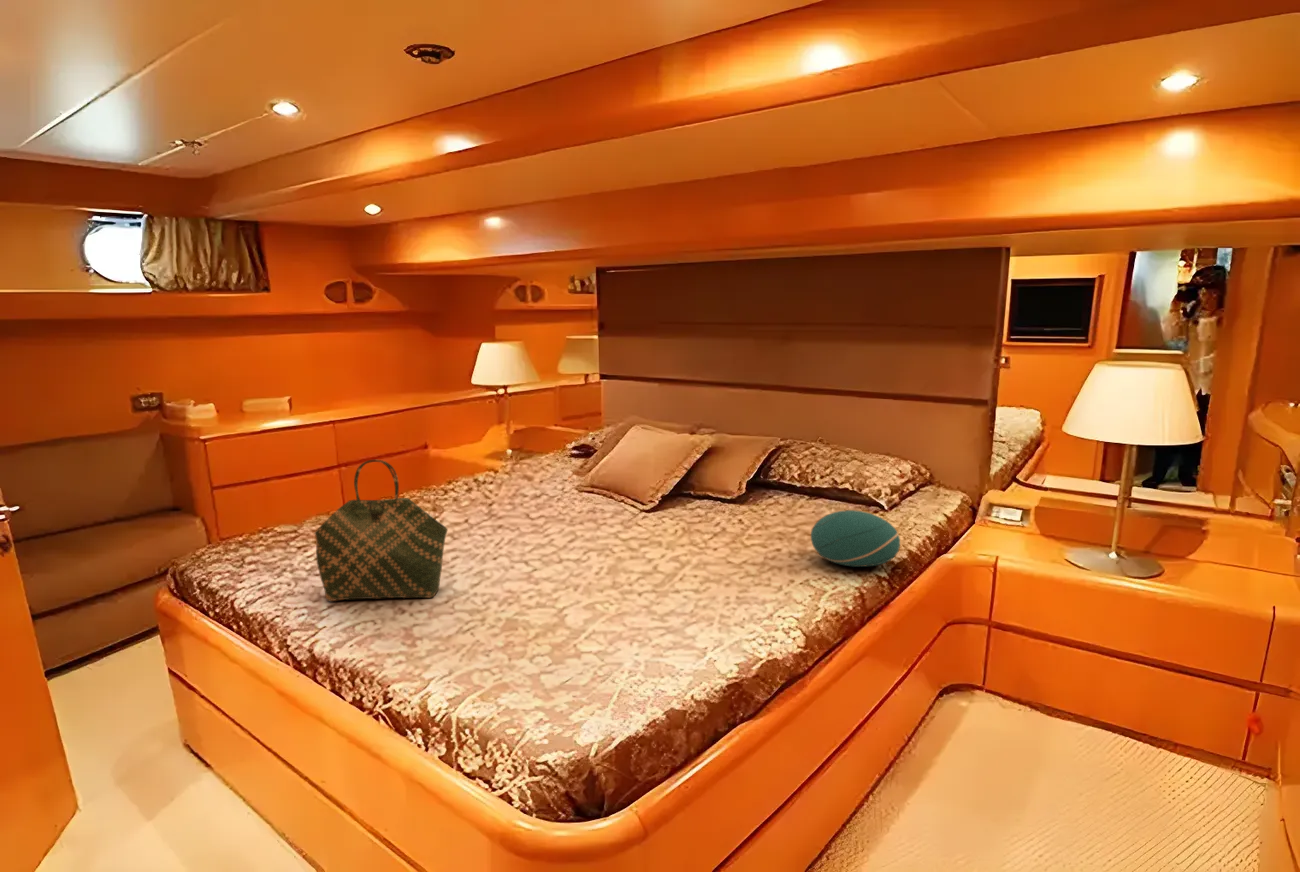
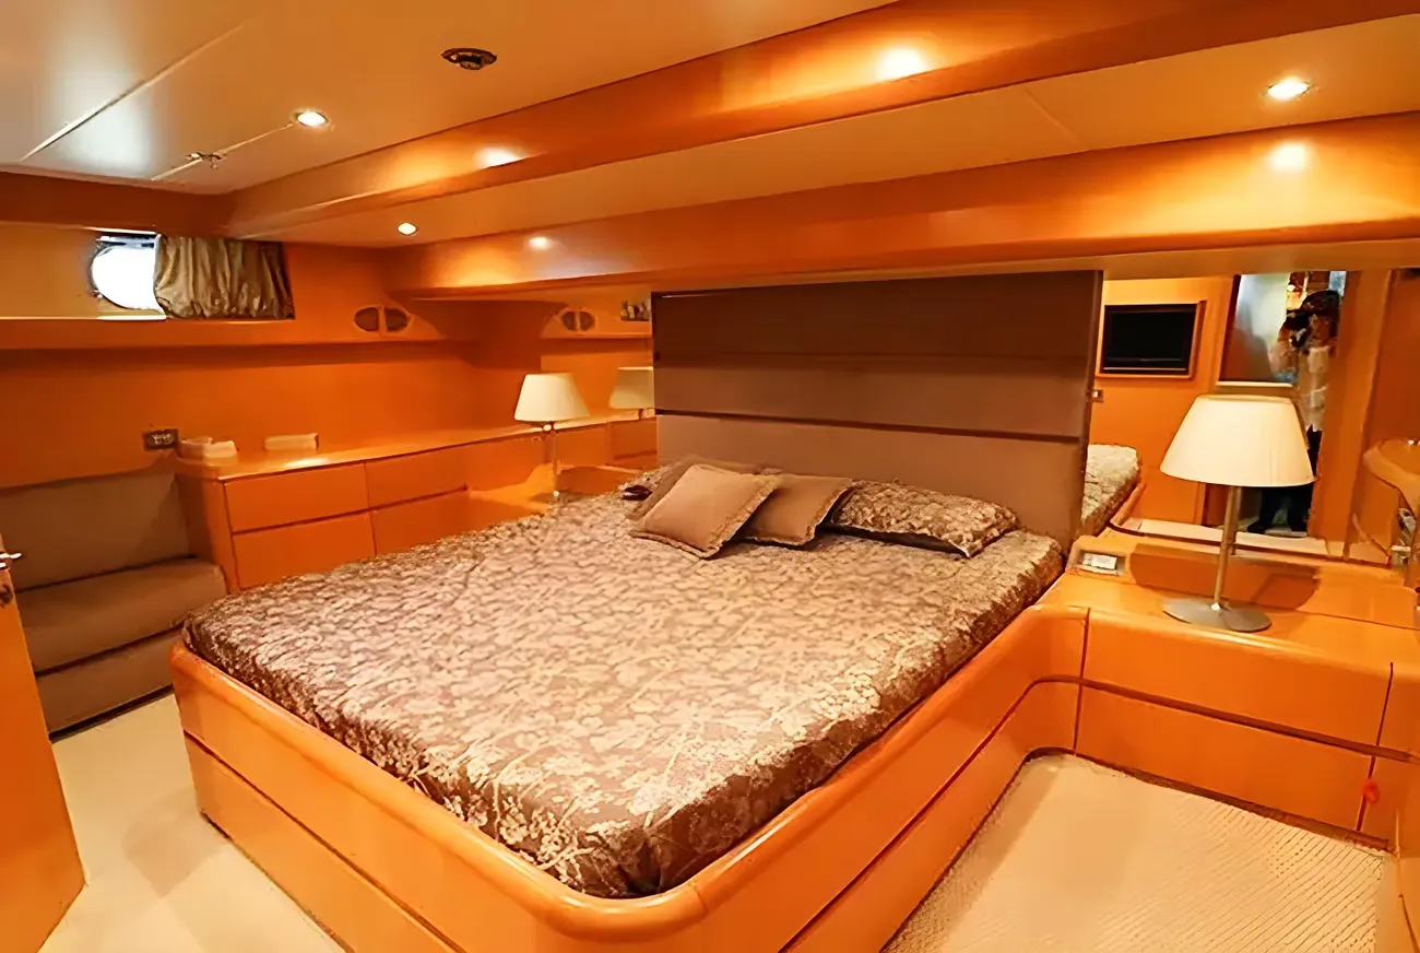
- cushion (854, 537)
- tote bag (381, 527)
